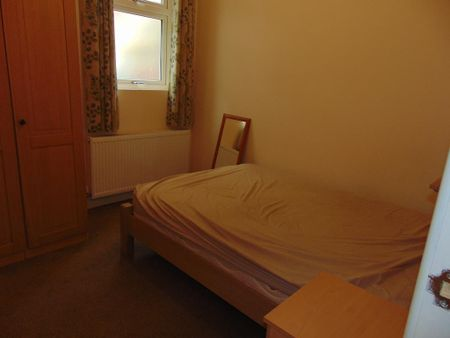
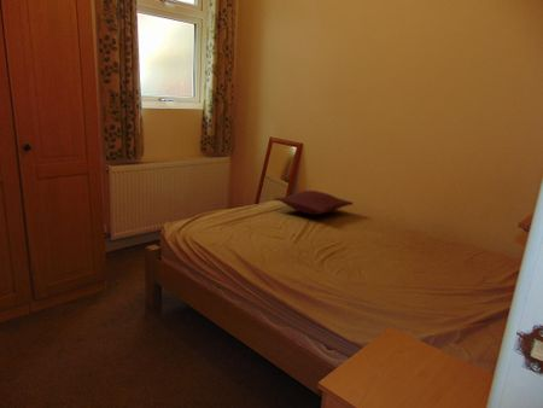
+ pillow (314, 202)
